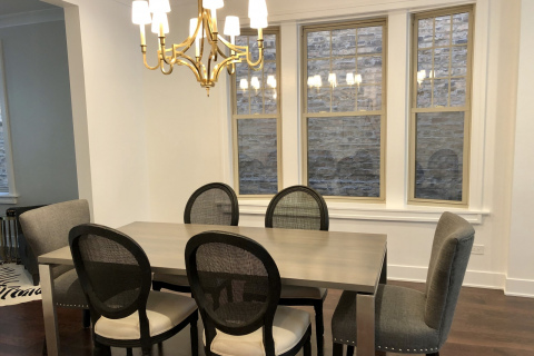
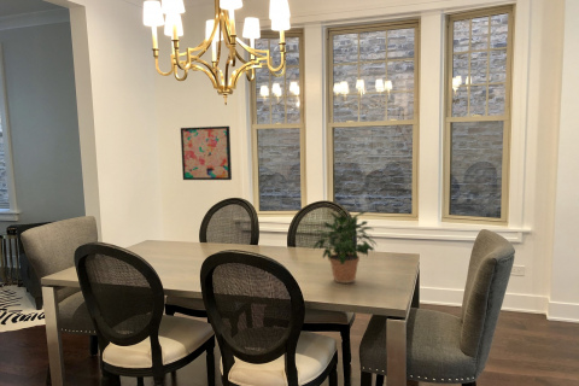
+ wall art (205, 153)
+ potted plant (346, 242)
